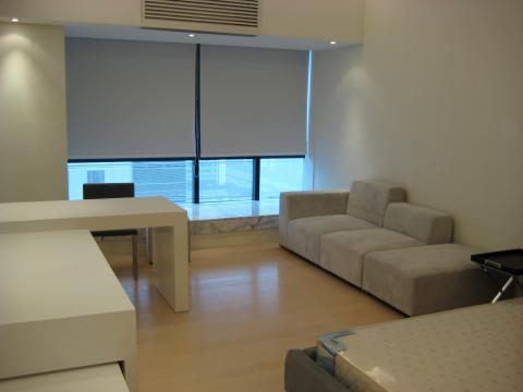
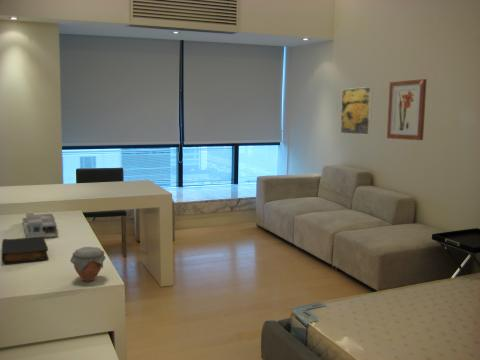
+ book (24, 248)
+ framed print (355, 111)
+ wall art (405, 110)
+ desk organizer (39, 222)
+ jar (88, 264)
